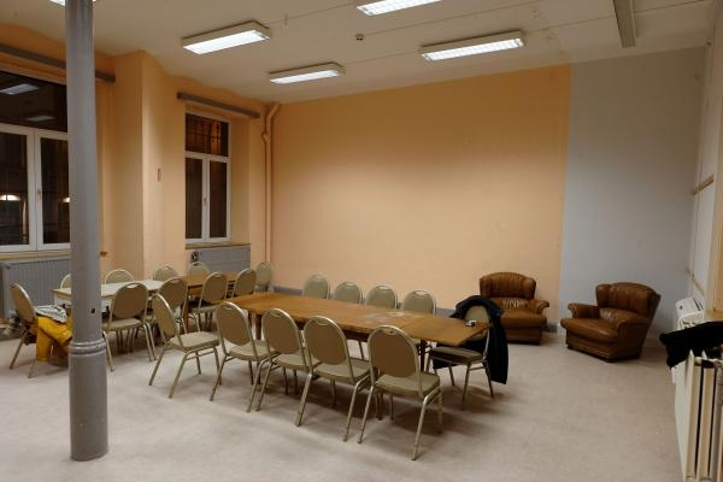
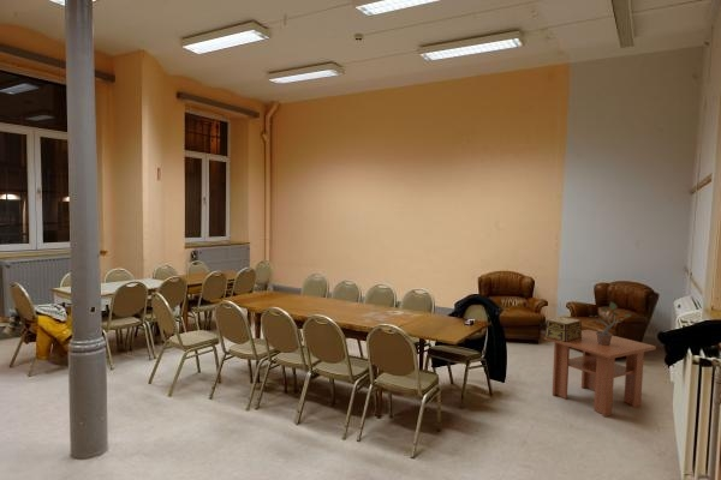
+ potted plant (606, 324)
+ decorative box (564, 328)
+ coffee table (596, 370)
